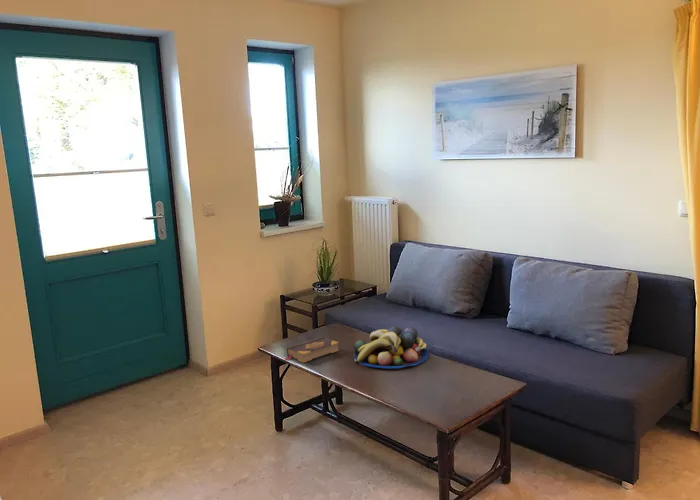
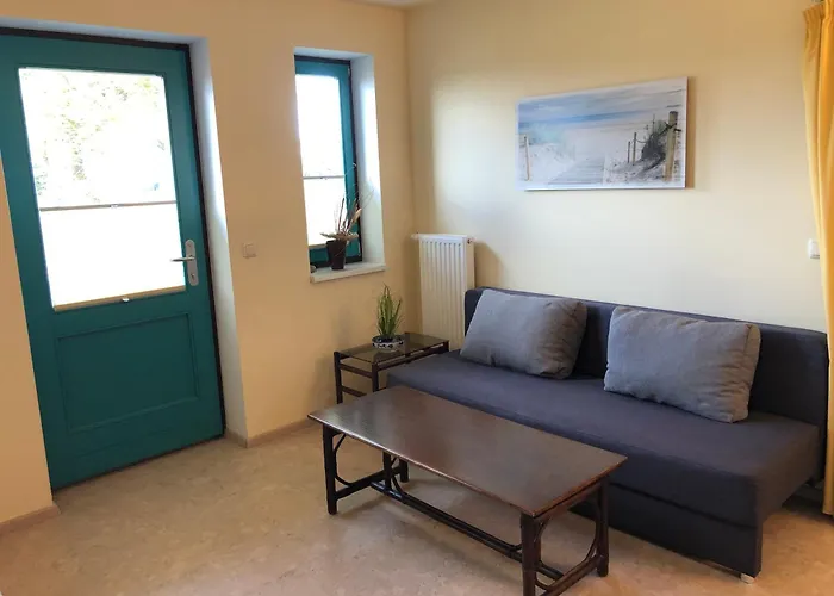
- book (310, 349)
- fruit bowl (390, 343)
